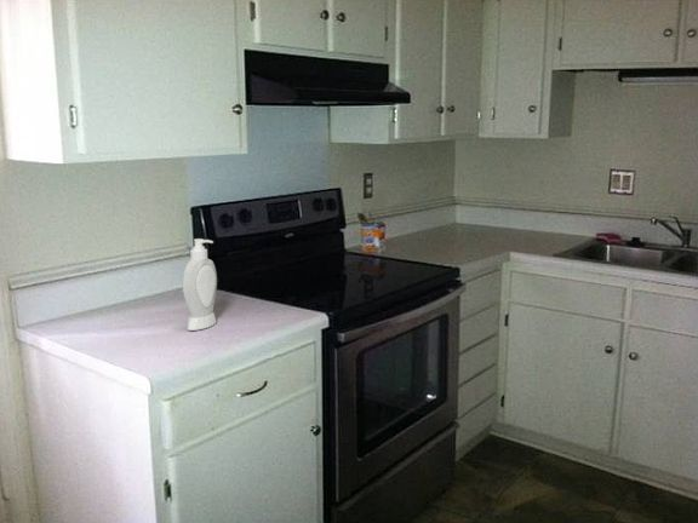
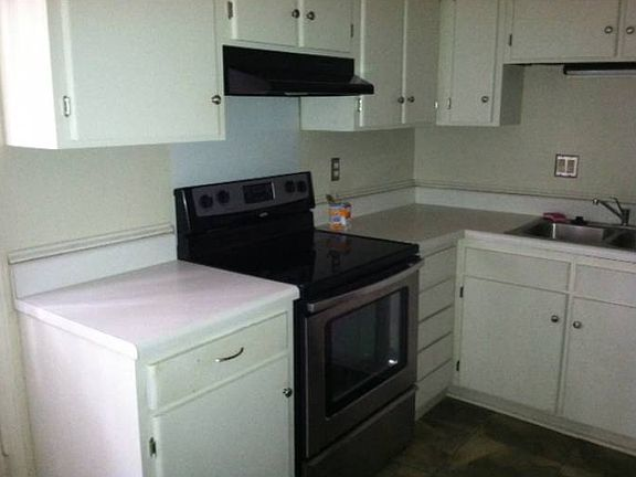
- soap bottle (202, 283)
